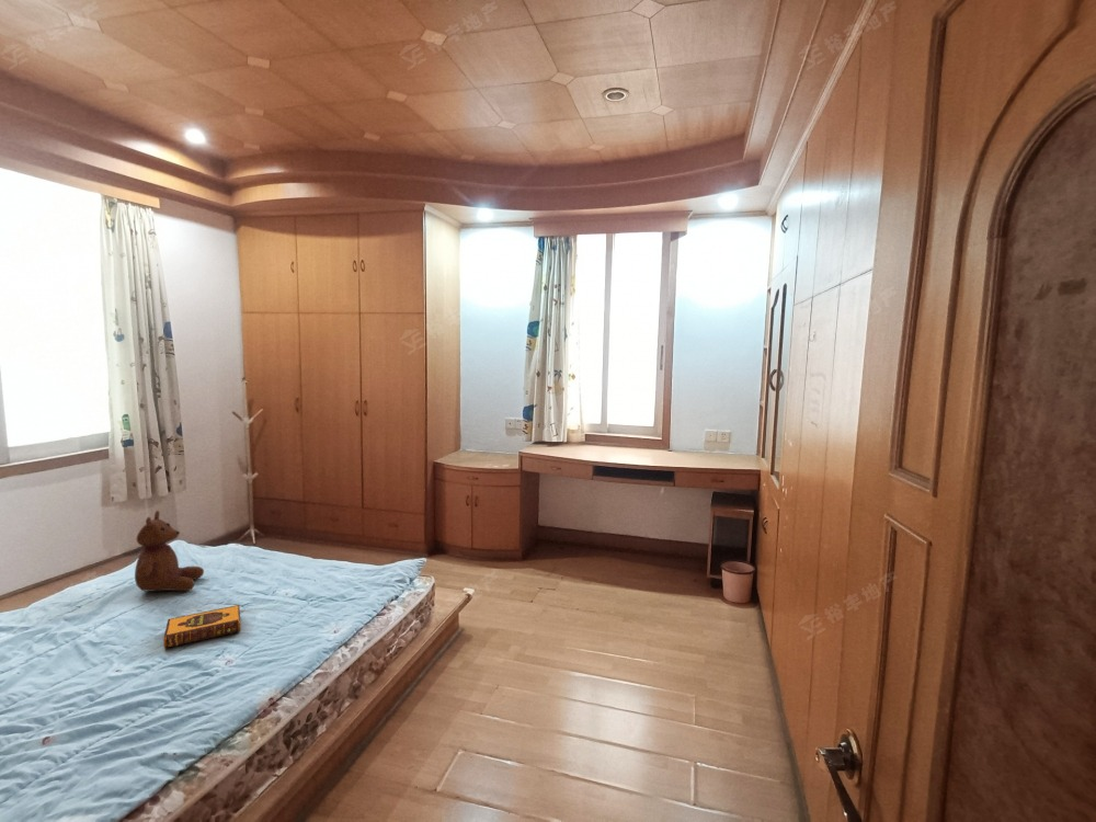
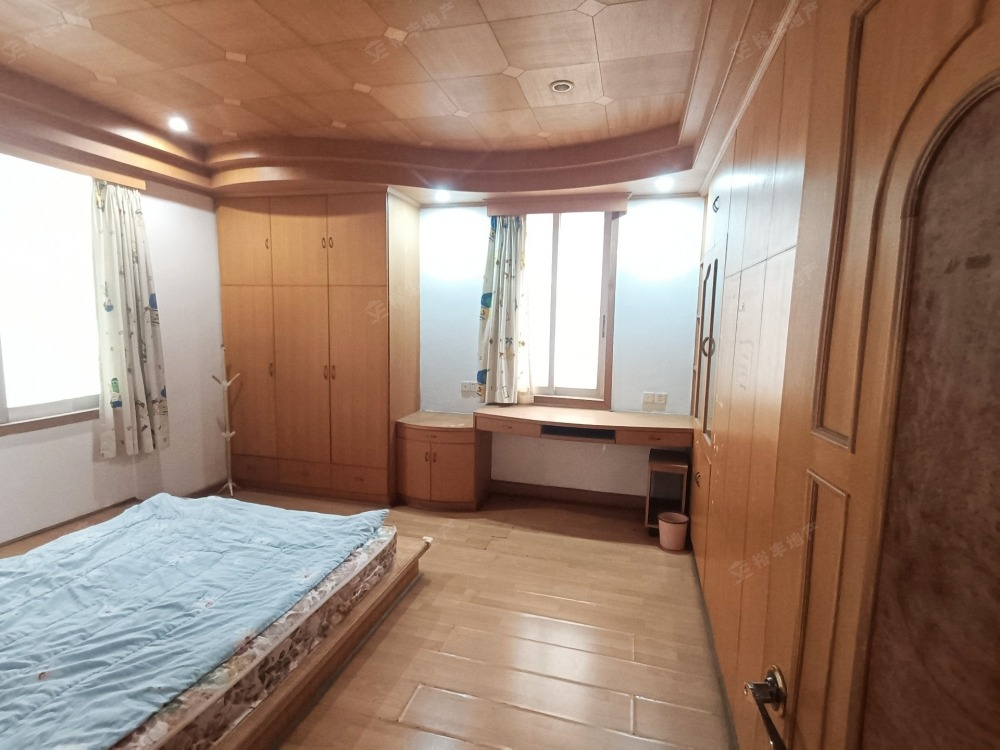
- hardback book (204, 626)
- teddy bear (168, 550)
